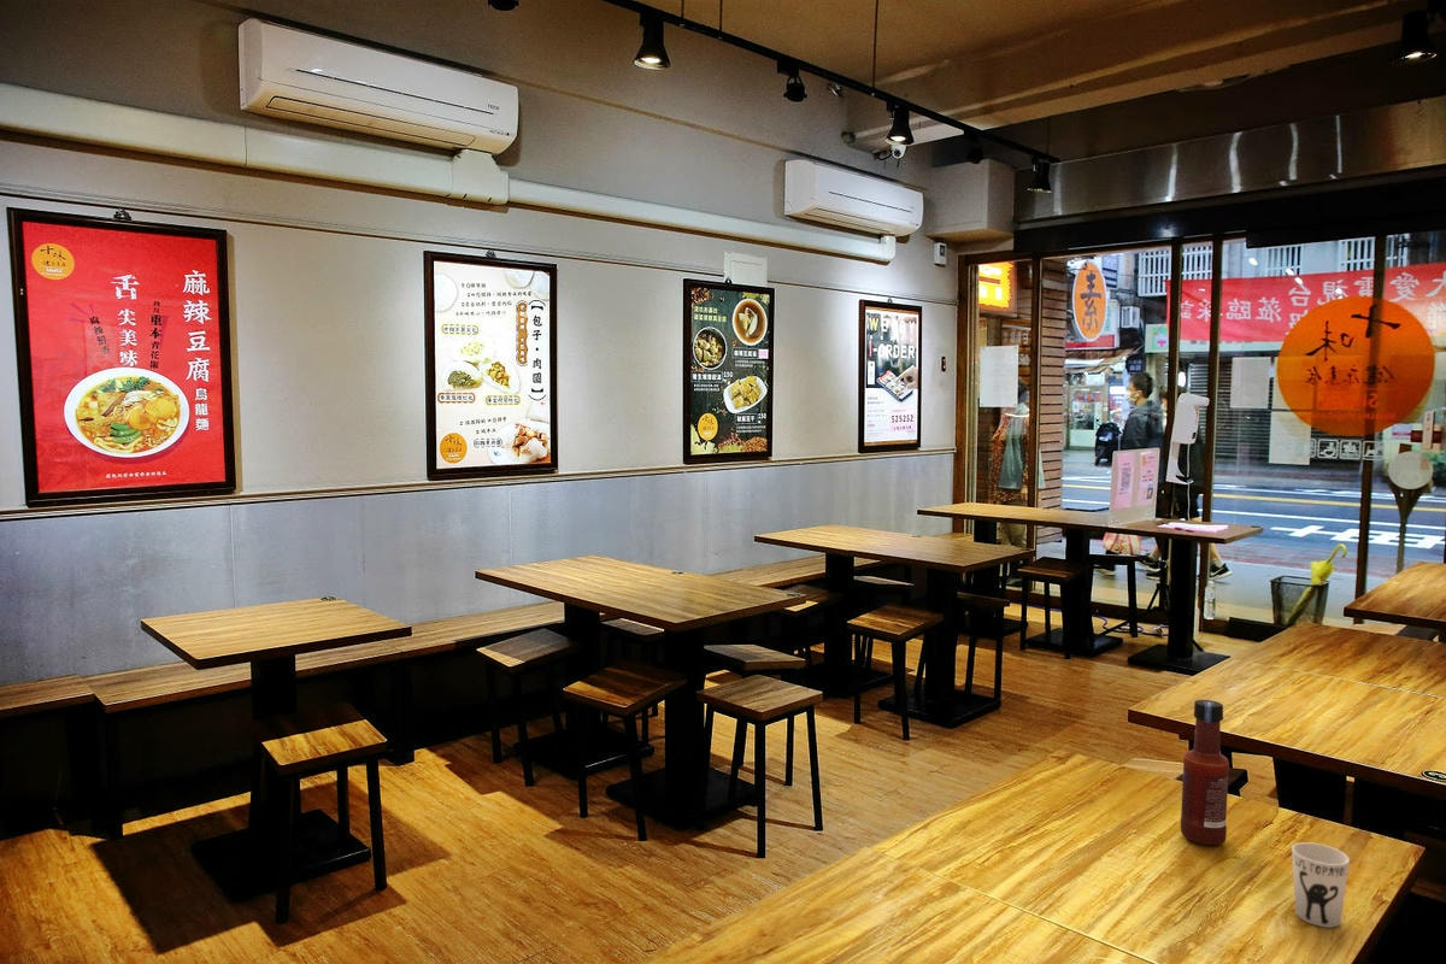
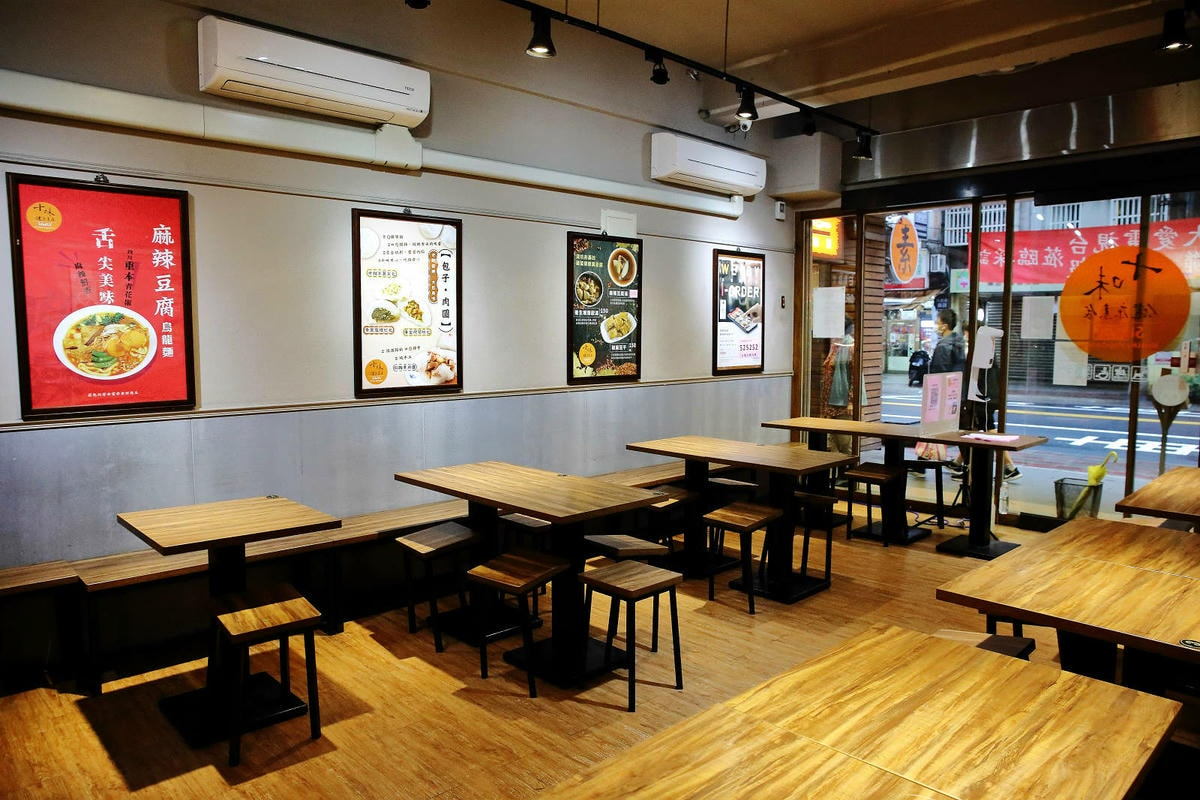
- cup (1318, 884)
- tabasco sauce (1205, 770)
